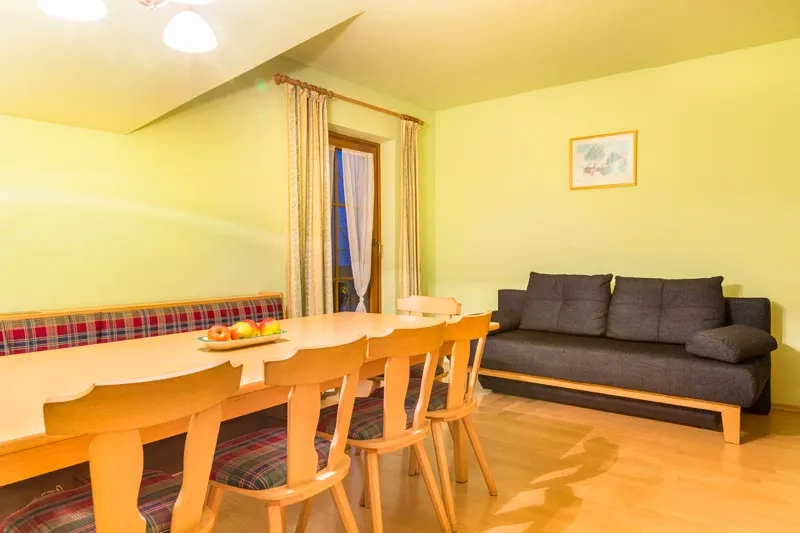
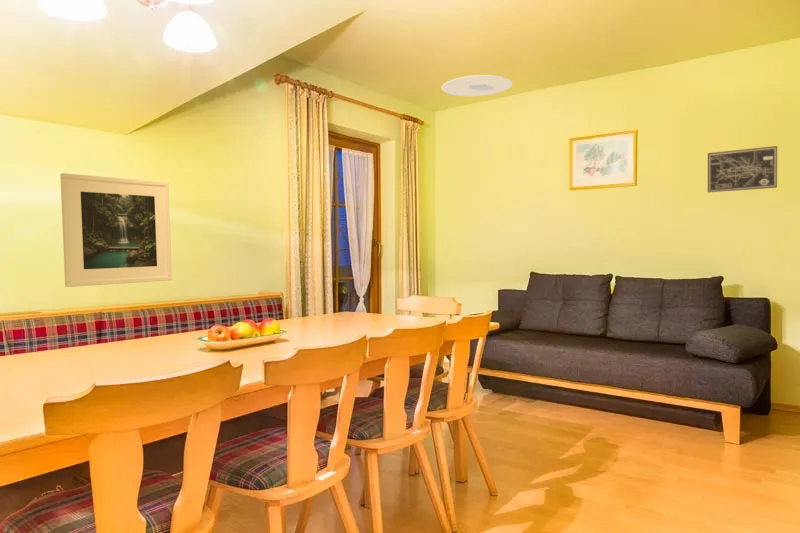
+ ceiling light (476, 83)
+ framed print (120, 231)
+ wall art (741, 169)
